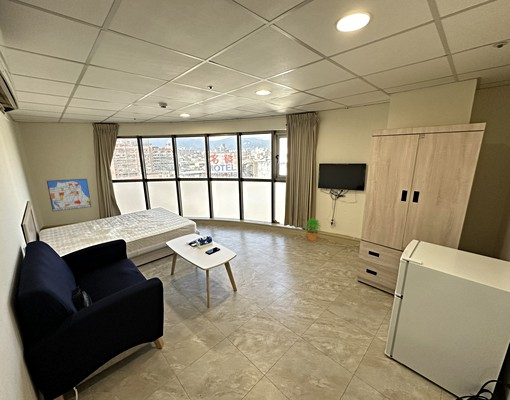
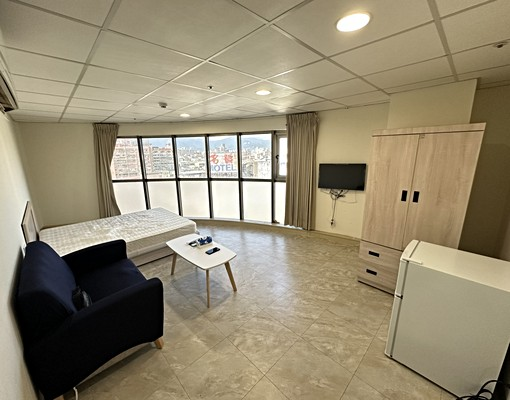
- wall art (70, 194)
- potted plant (312, 229)
